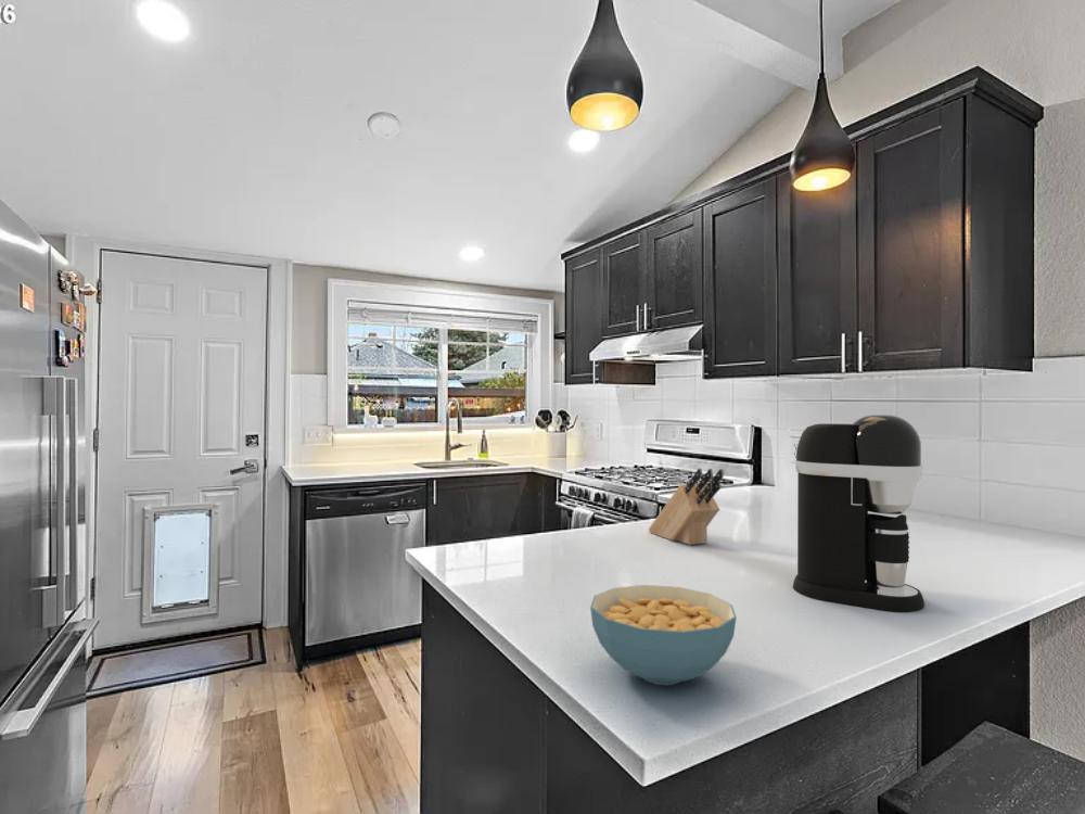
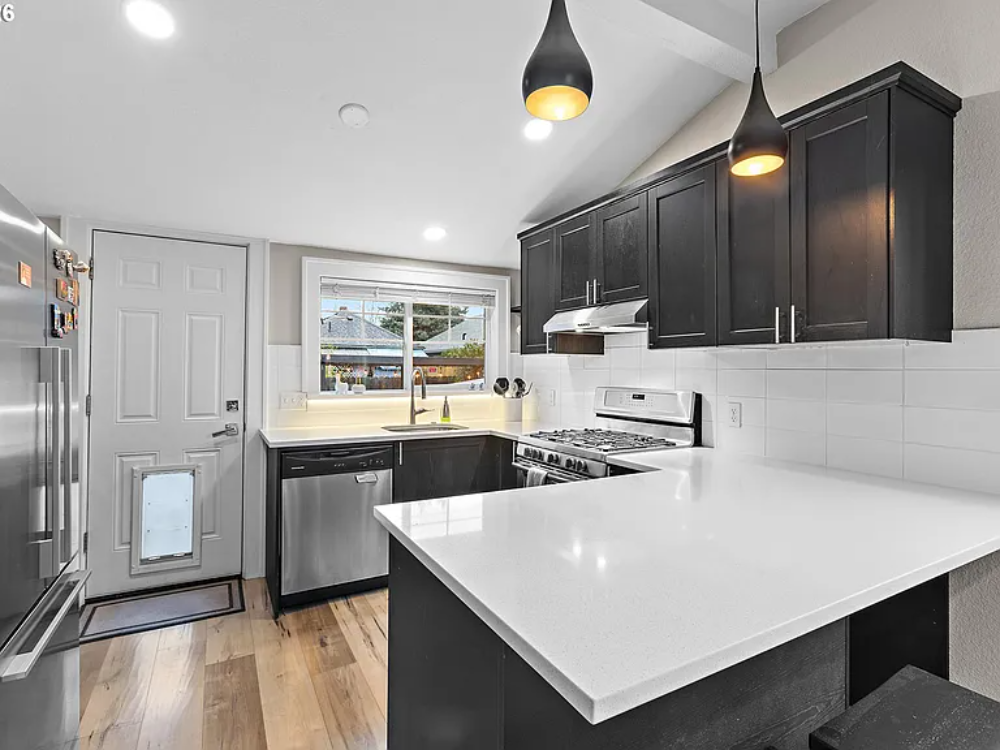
- cereal bowl (661, 640)
- knife block (686, 501)
- coffee maker (855, 505)
